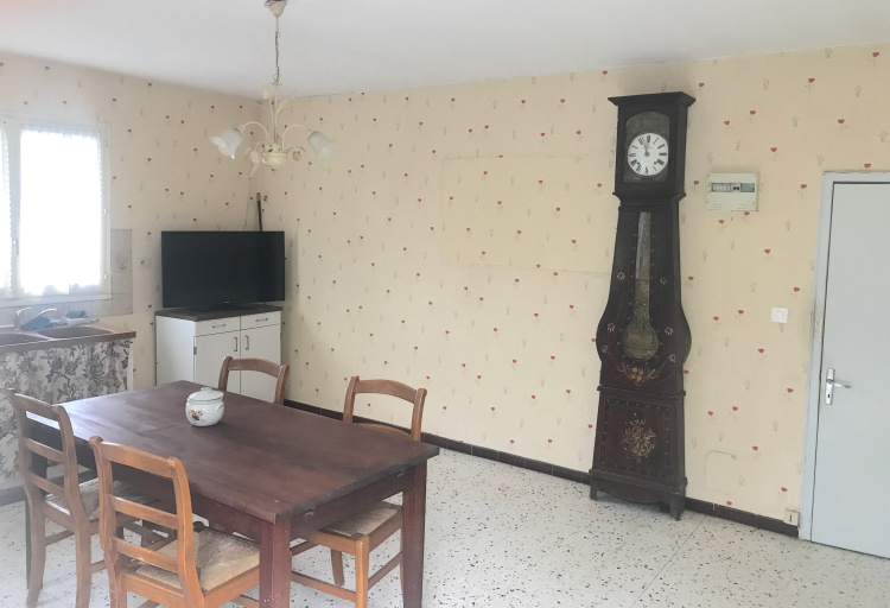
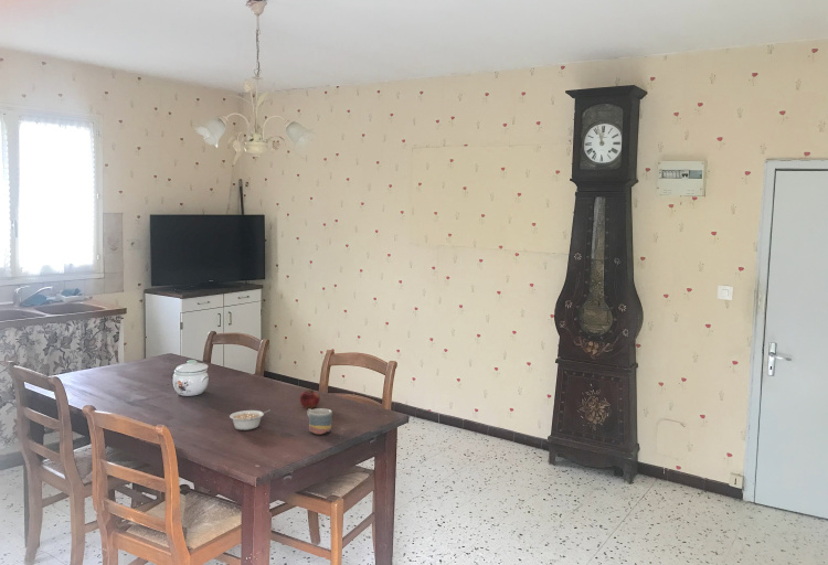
+ legume (247, 418)
+ fruit (309, 398)
+ mug (317, 420)
